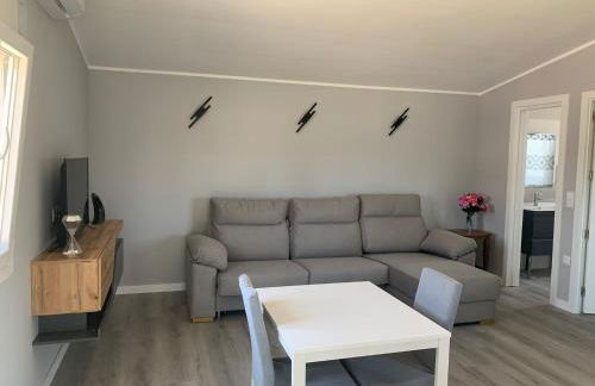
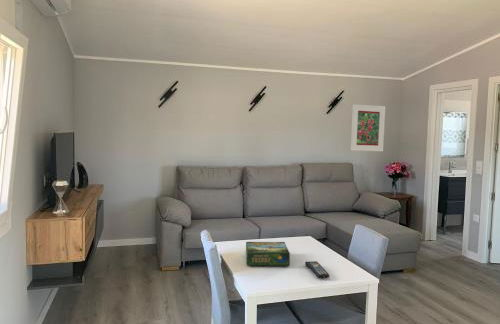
+ remote control (316, 268)
+ board game (266, 253)
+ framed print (368, 128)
